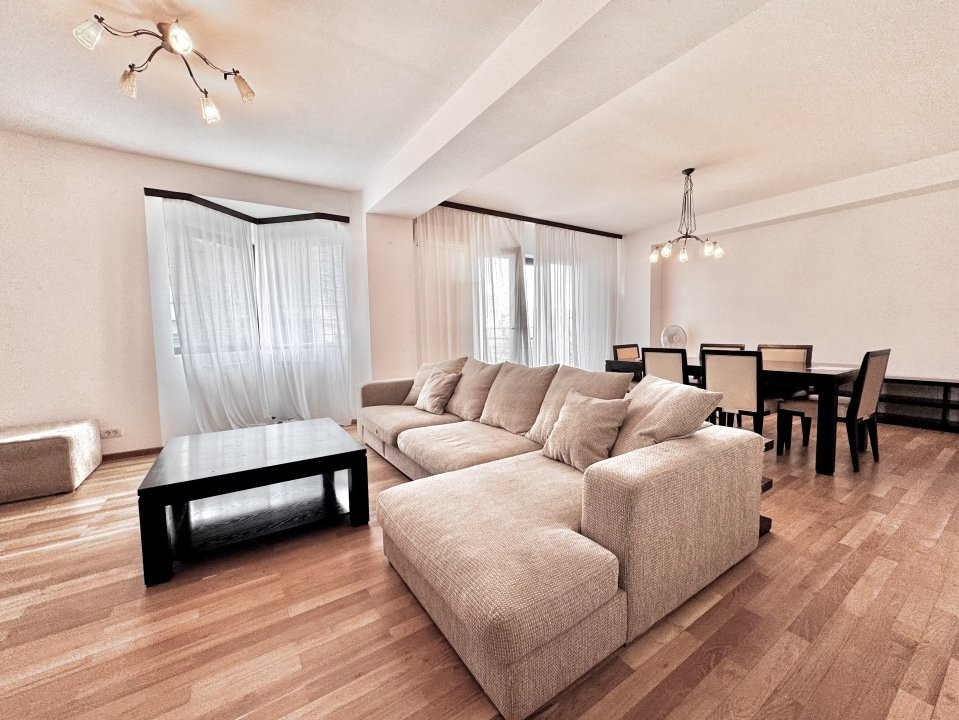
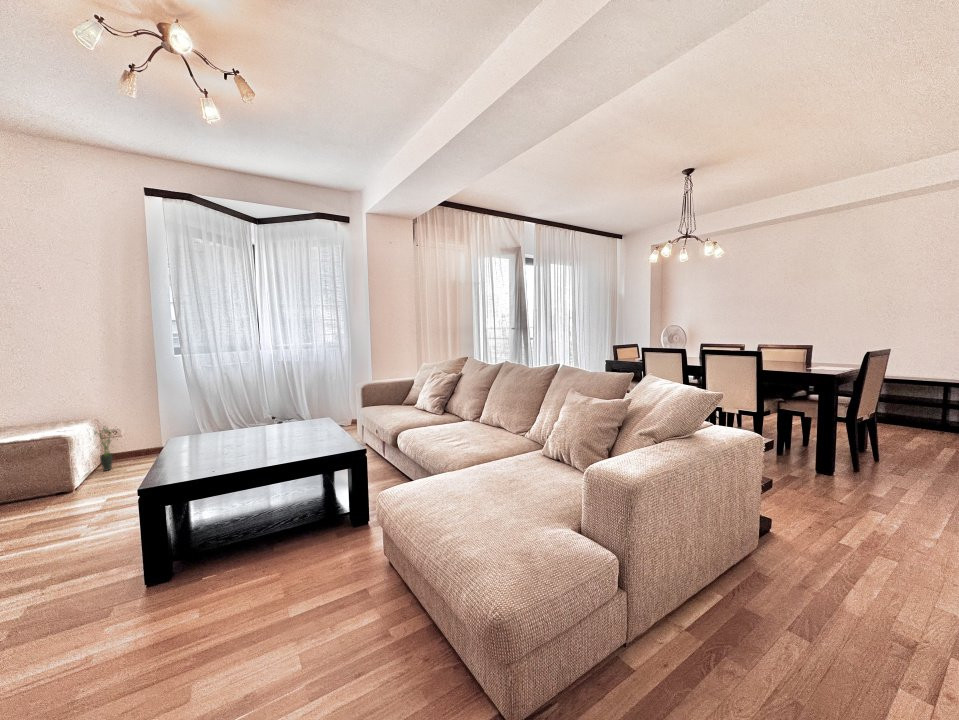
+ potted plant (107, 447)
